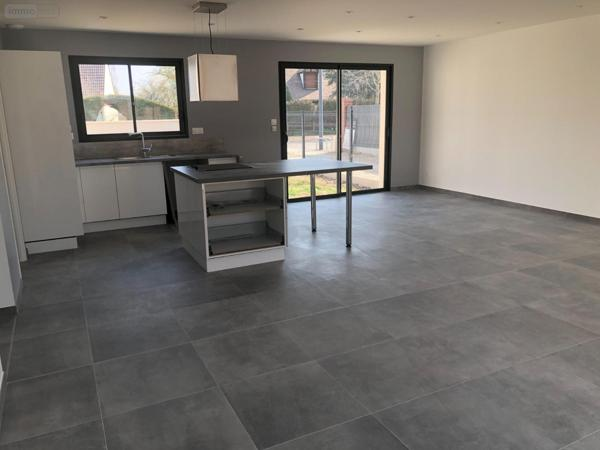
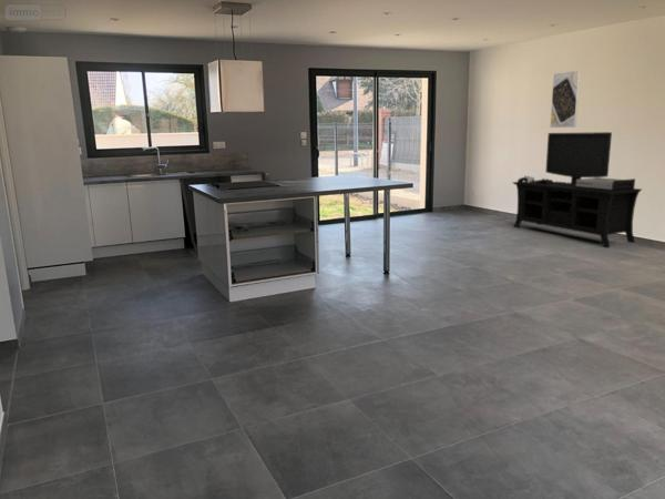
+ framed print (564, 100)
+ media console (571, 184)
